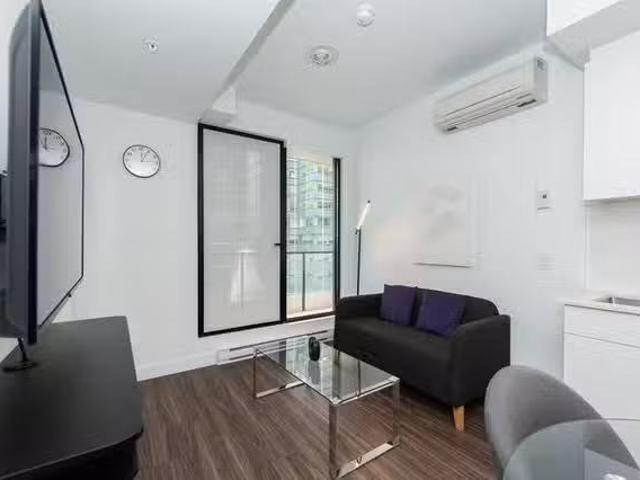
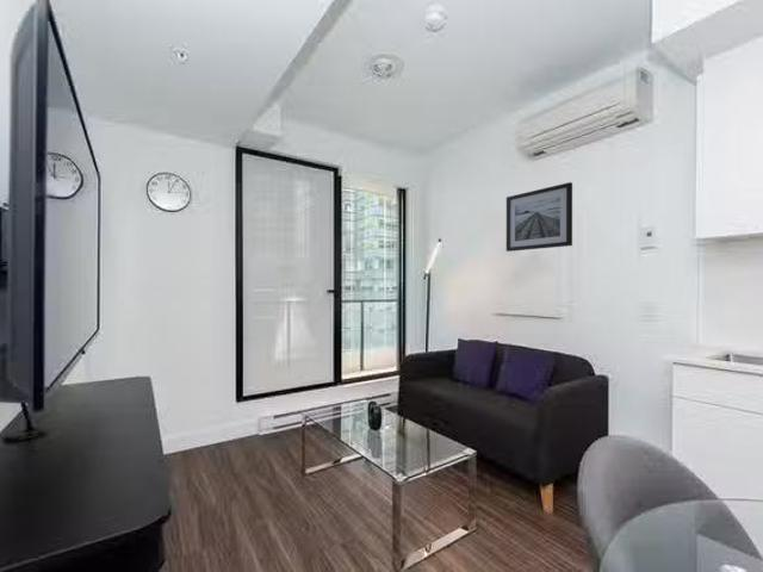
+ wall art (536, 219)
